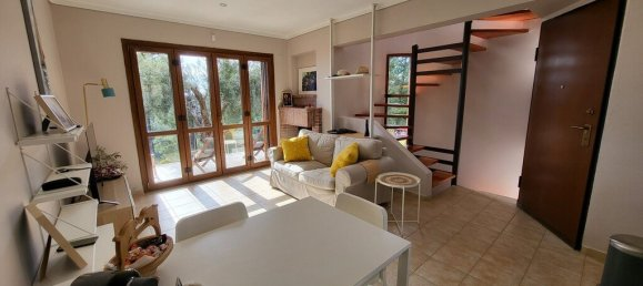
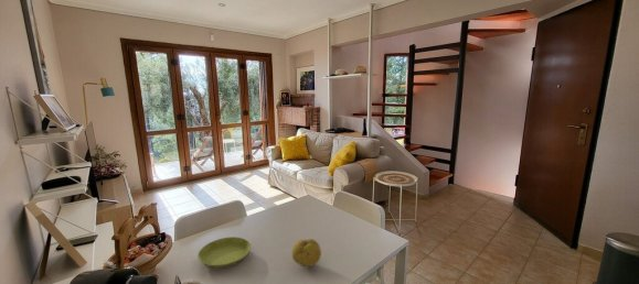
+ fruit (307, 252)
+ saucer (225, 252)
